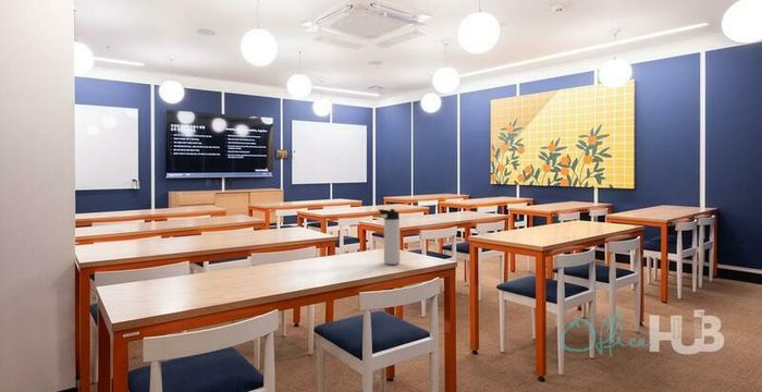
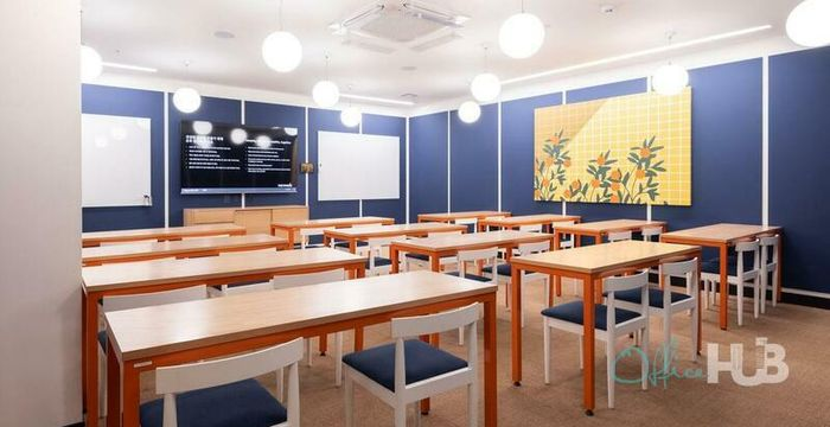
- thermos bottle (389, 236)
